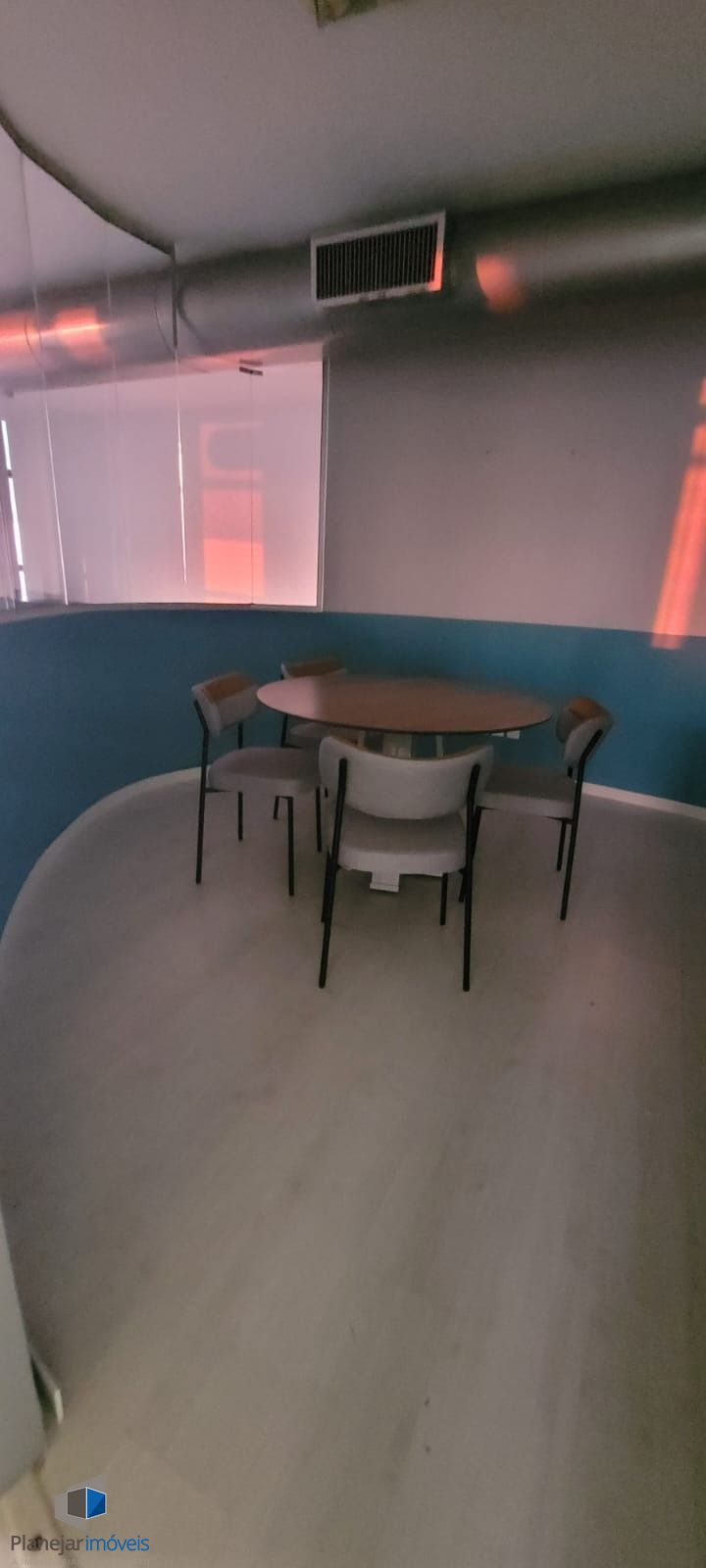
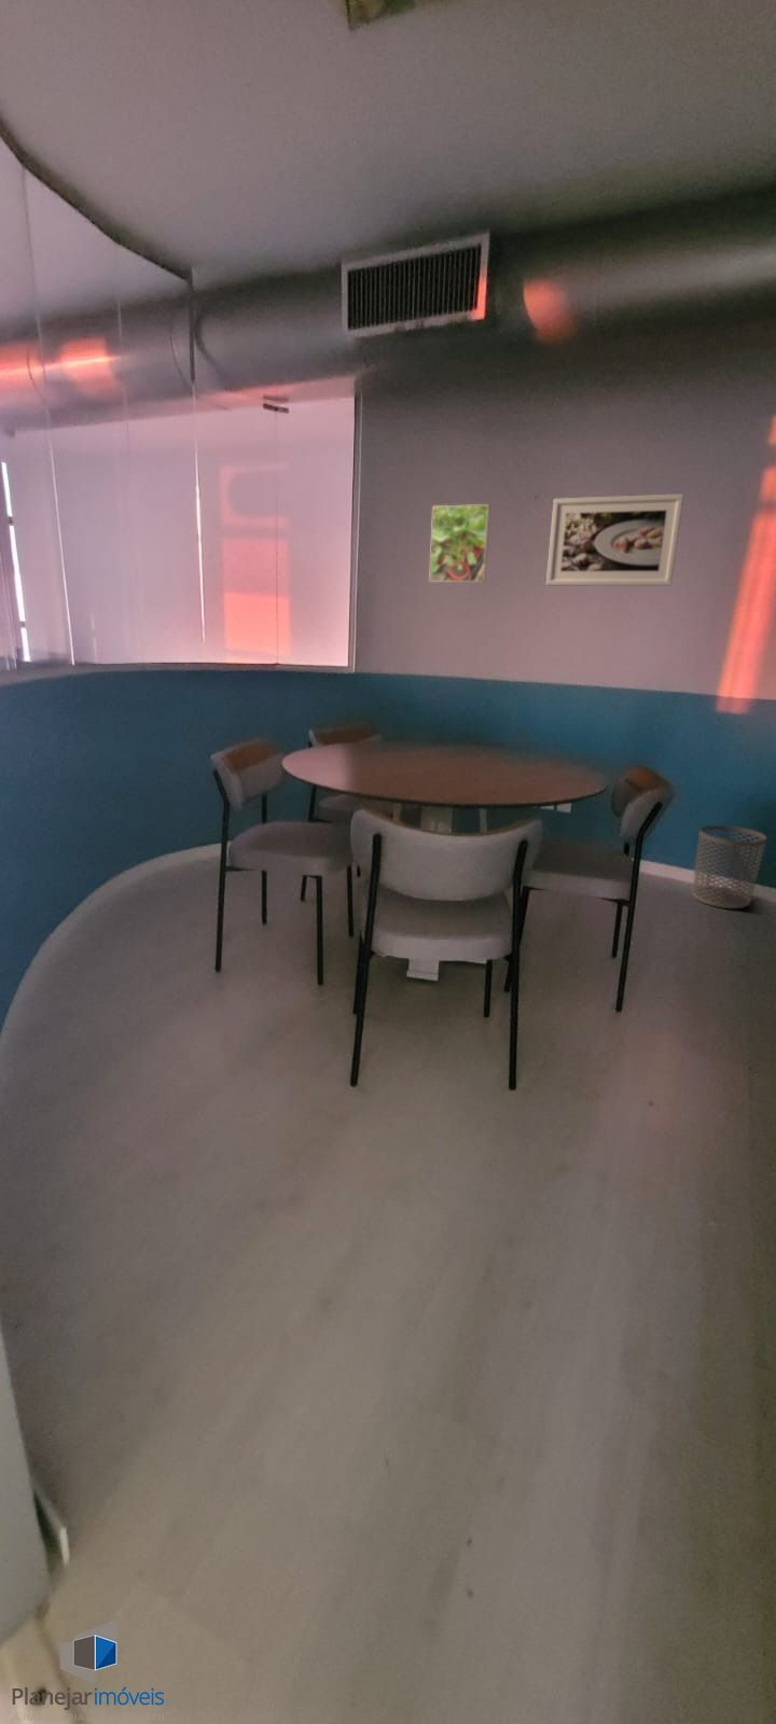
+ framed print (458, 544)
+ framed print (611, 541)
+ waste bin (727, 866)
